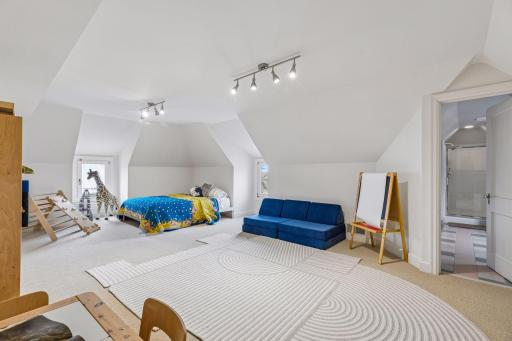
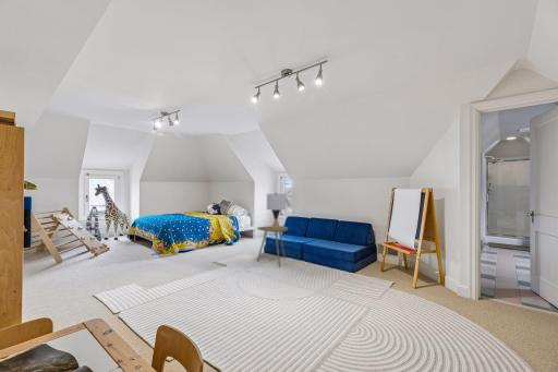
+ lamp (276, 211)
+ side table (277, 244)
